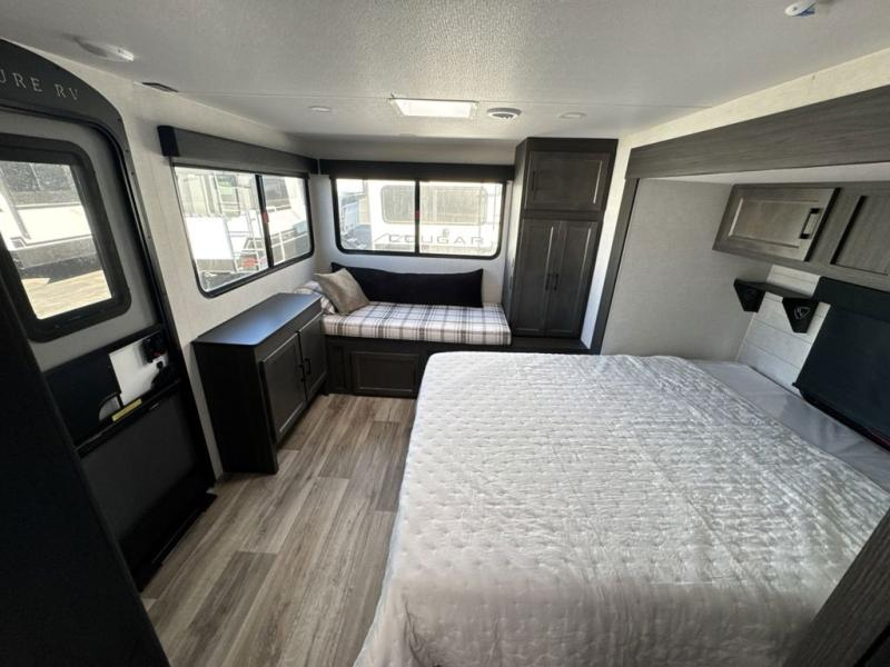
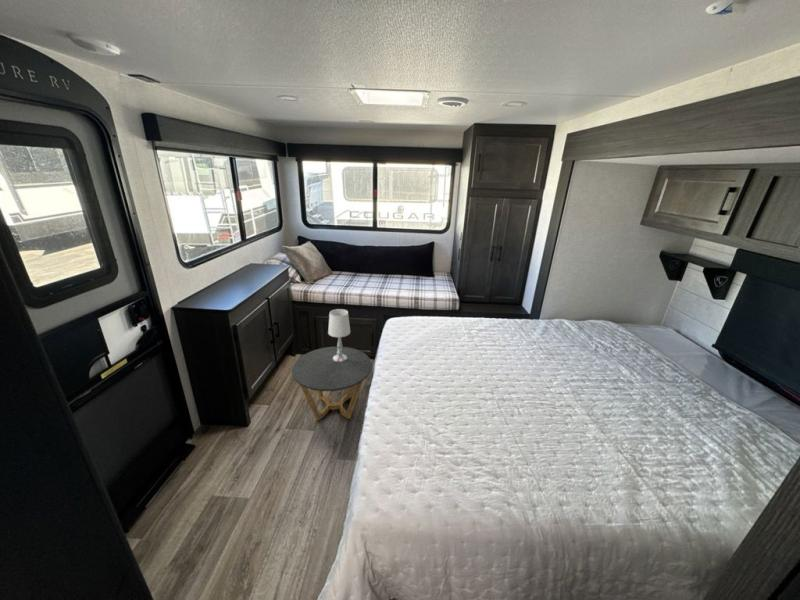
+ table lamp (339, 335)
+ side table (333, 387)
